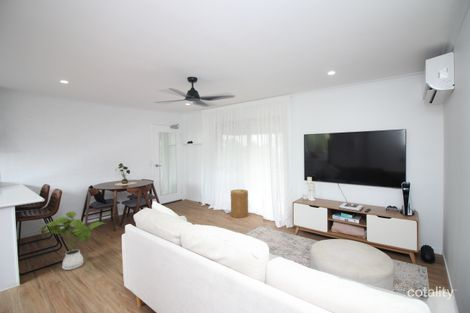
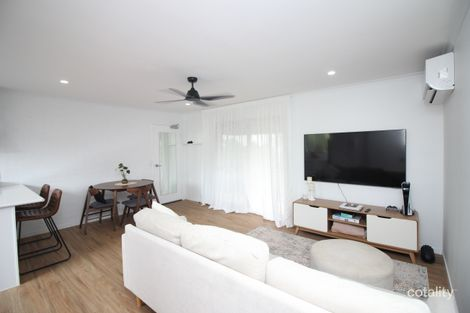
- house plant (74, 241)
- basket (239, 202)
